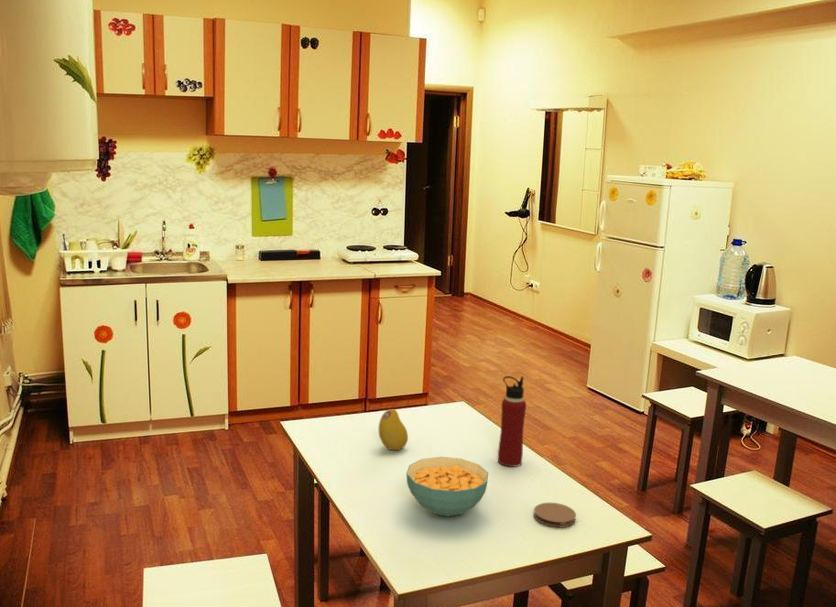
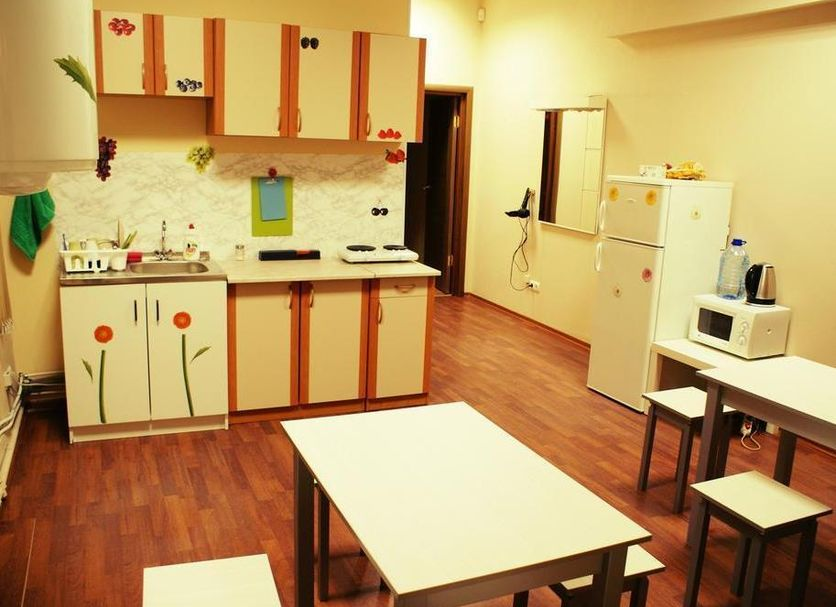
- cereal bowl (446, 491)
- water bottle (512, 419)
- coaster (554, 514)
- fruit (393, 429)
